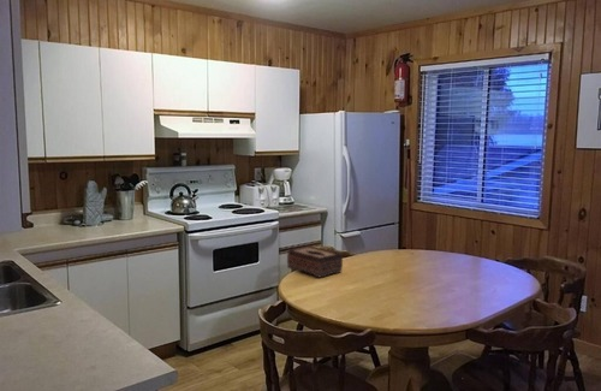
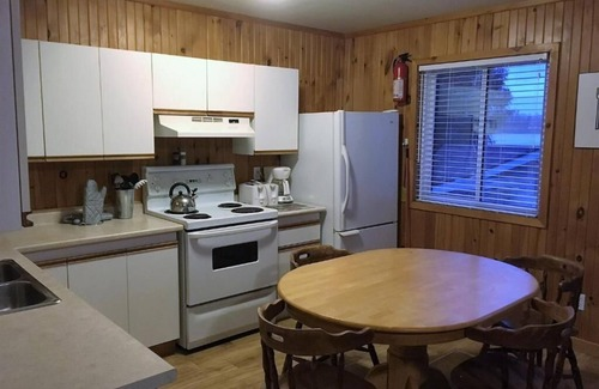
- tissue box (314, 260)
